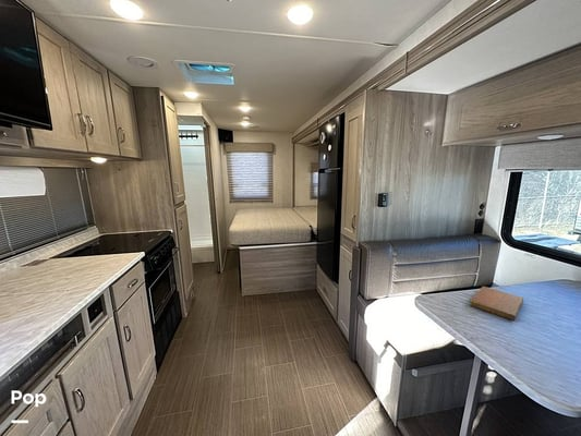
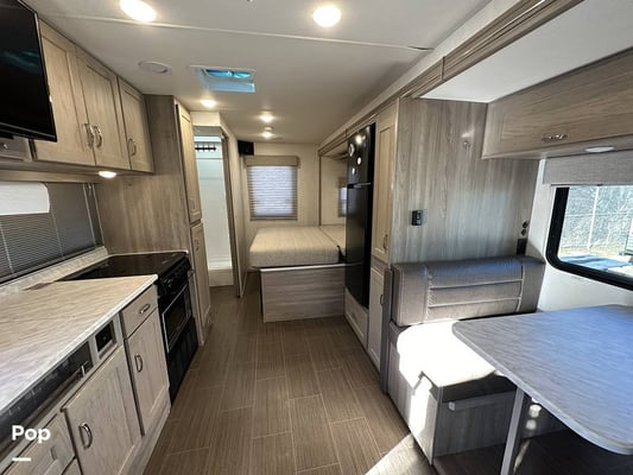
- notebook (496, 301)
